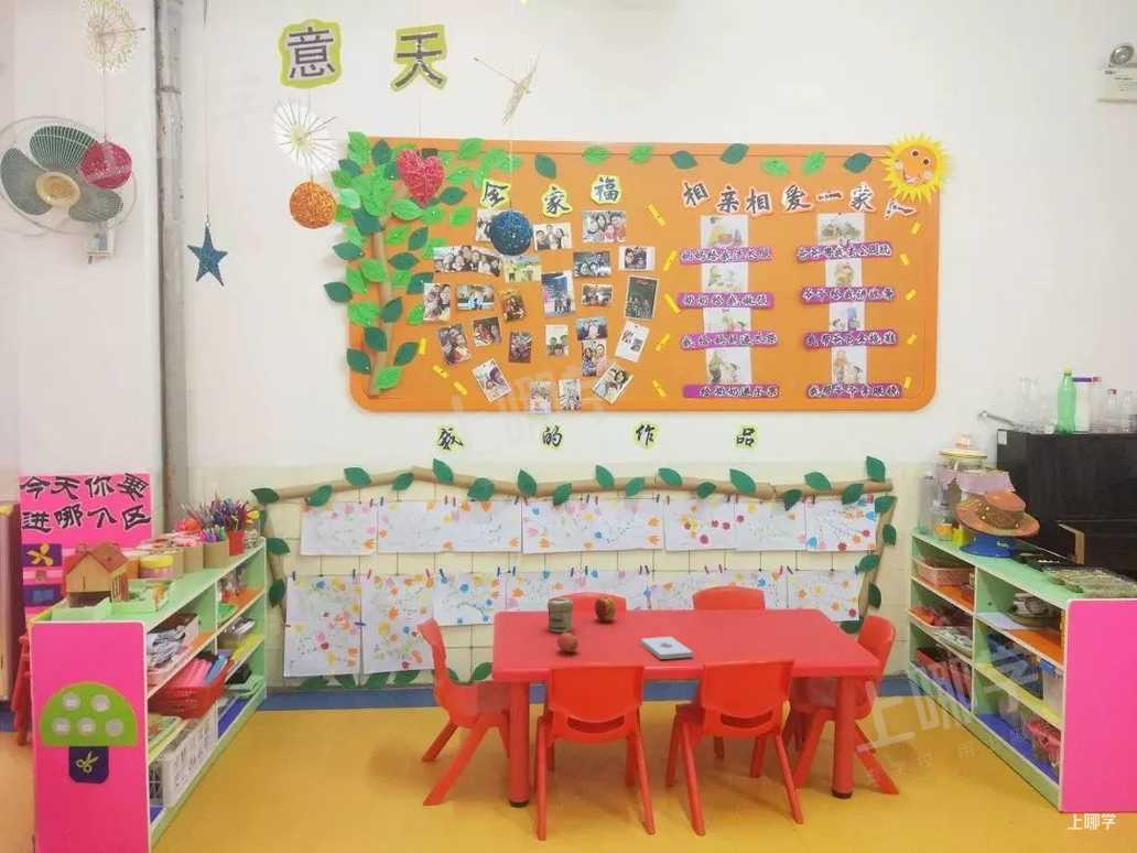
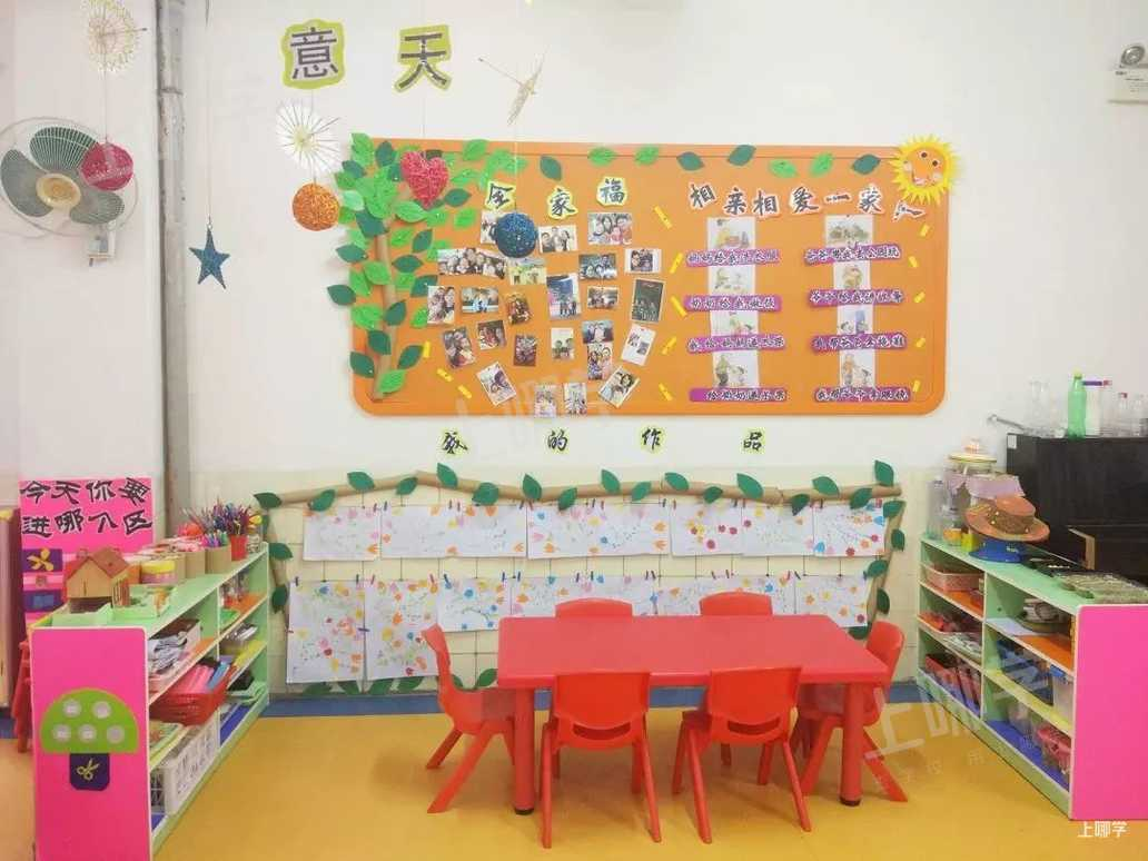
- pomegranate (567, 641)
- jar (560, 614)
- notepad (665, 647)
- apple (605, 608)
